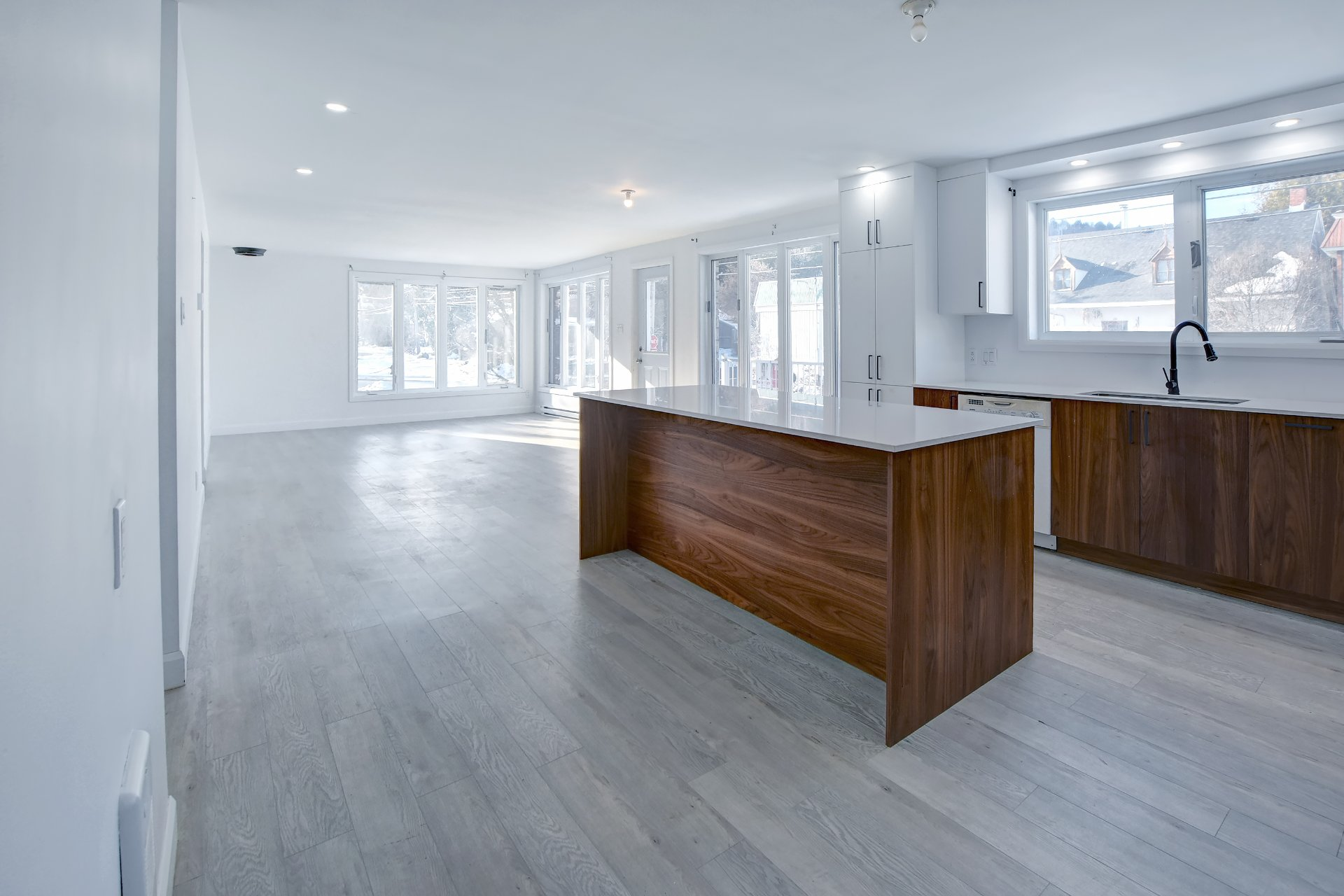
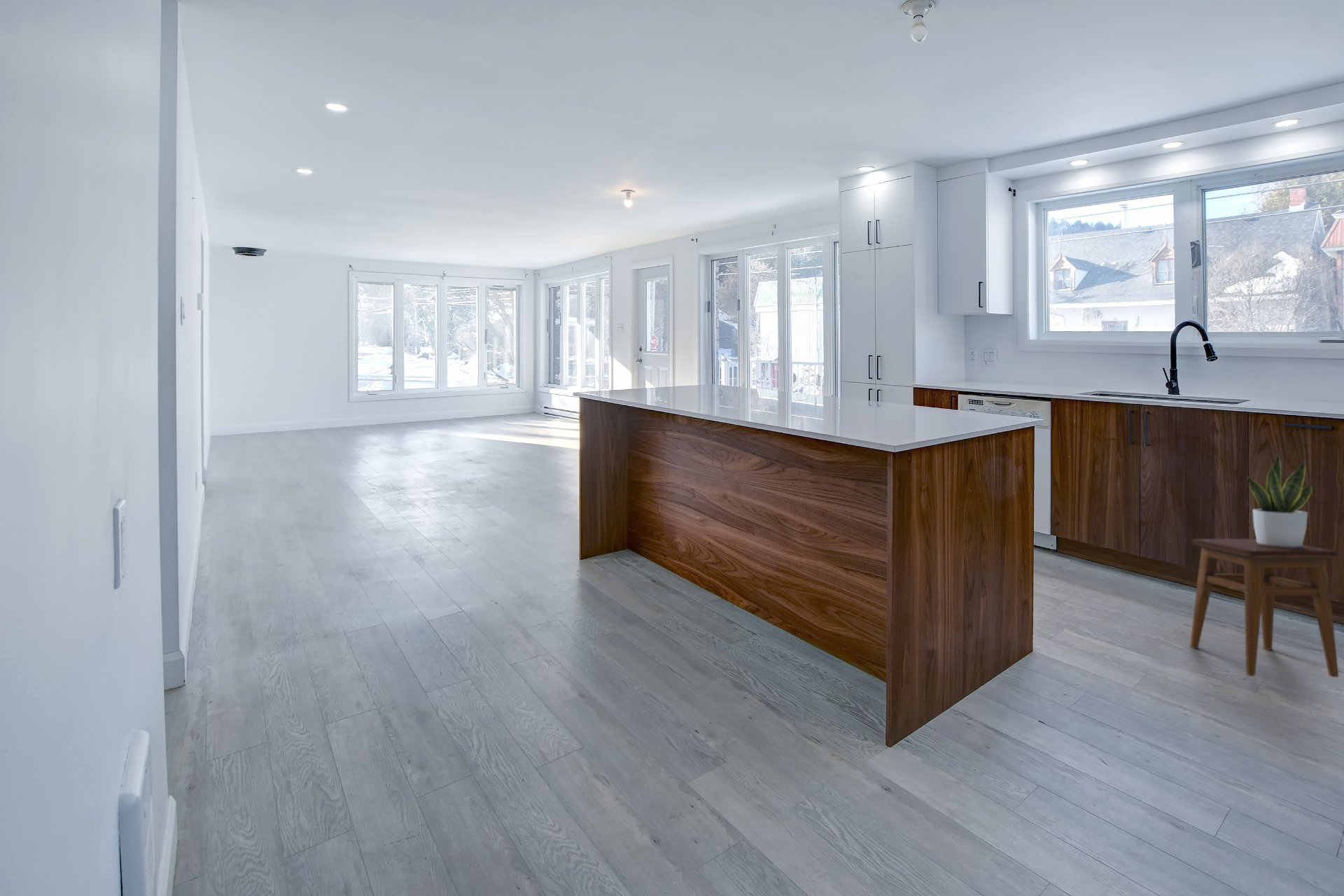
+ potted plant (1278, 498)
+ stool (1260, 603)
